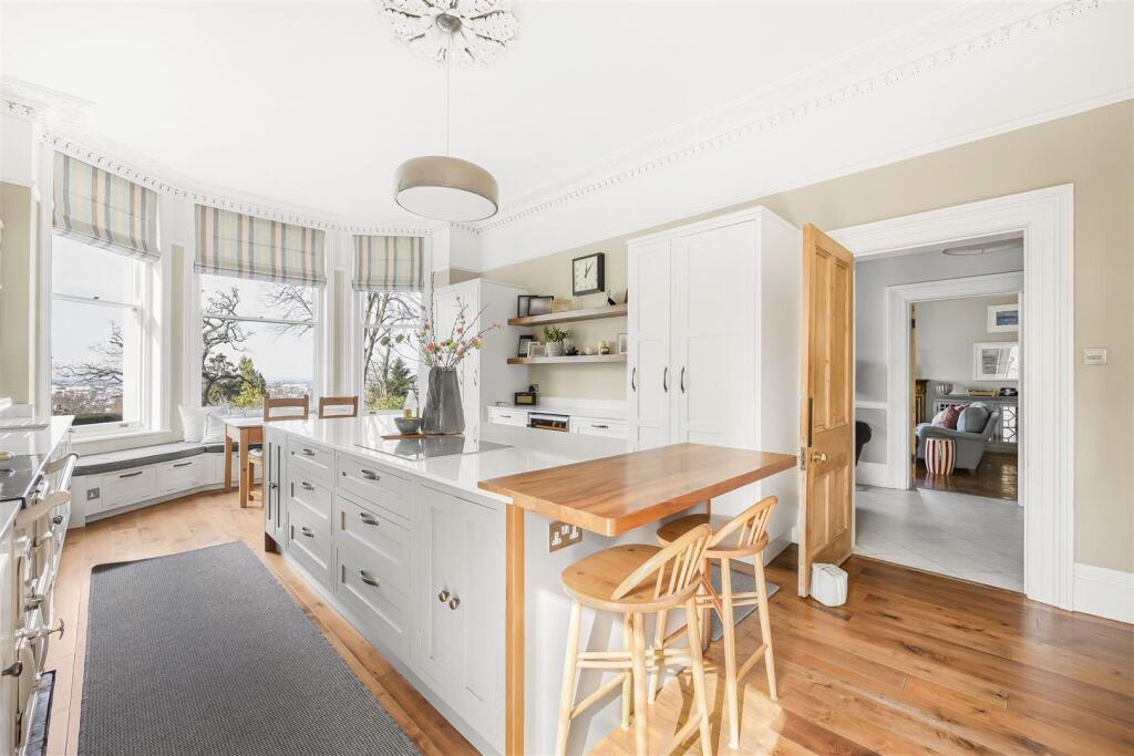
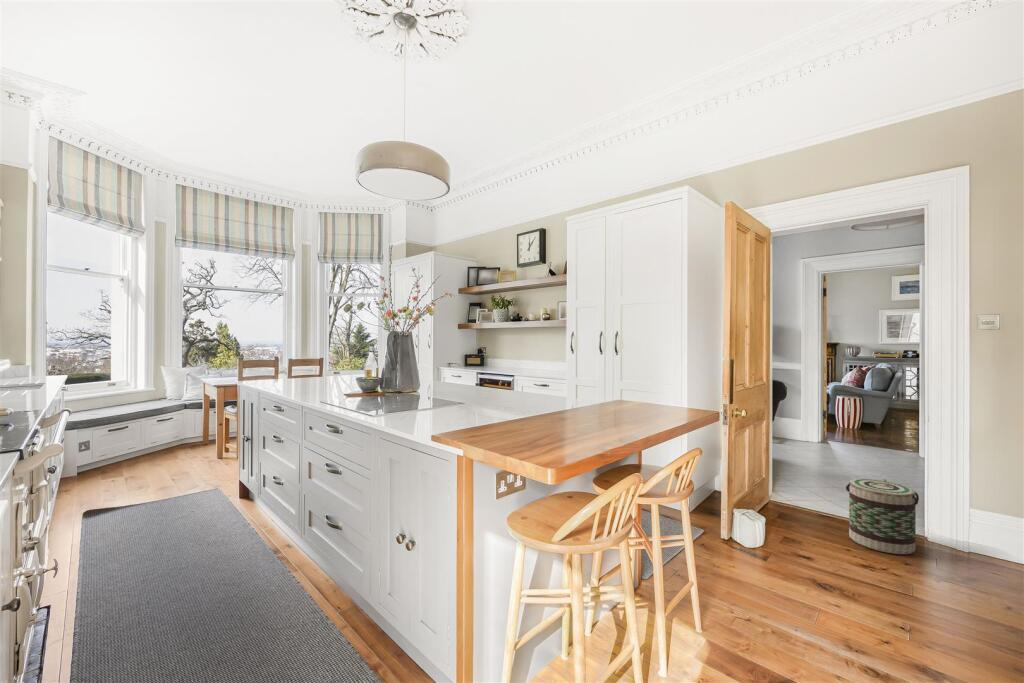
+ basket (881, 512)
